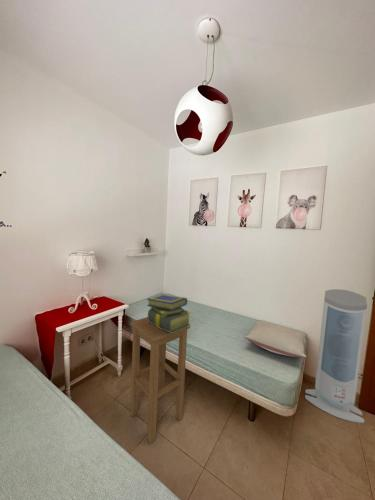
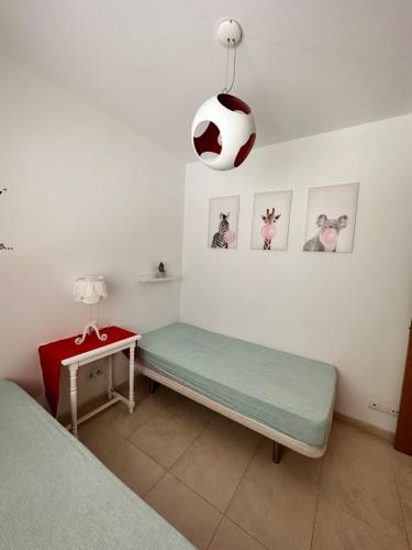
- stack of books (167, 310)
- pillow (277, 336)
- air purifier (338, 349)
- stool (158, 370)
